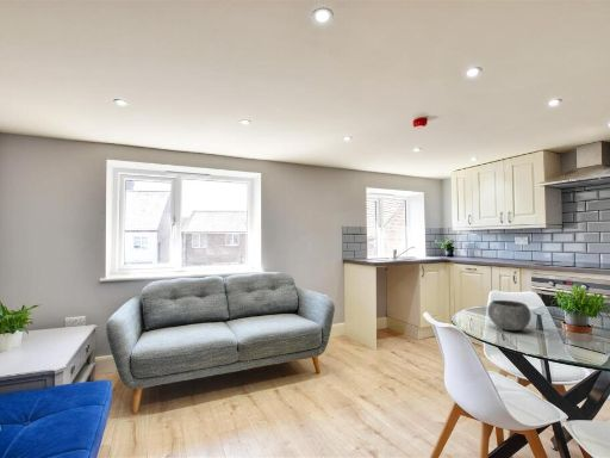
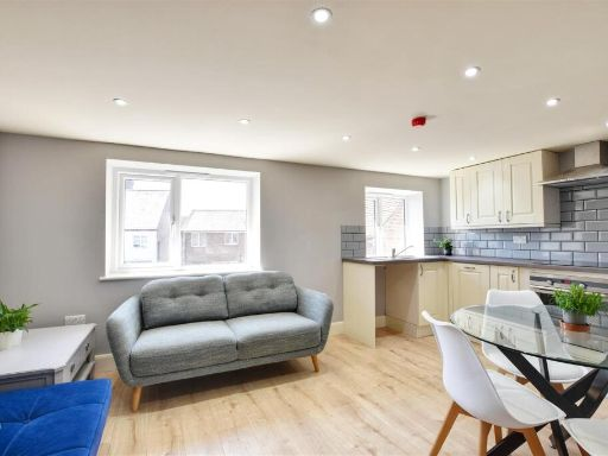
- bowl (509, 316)
